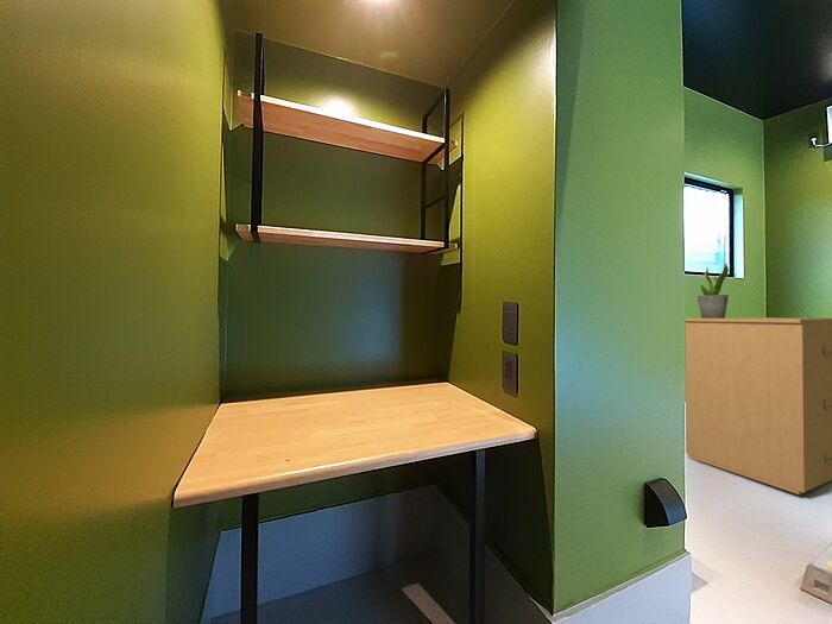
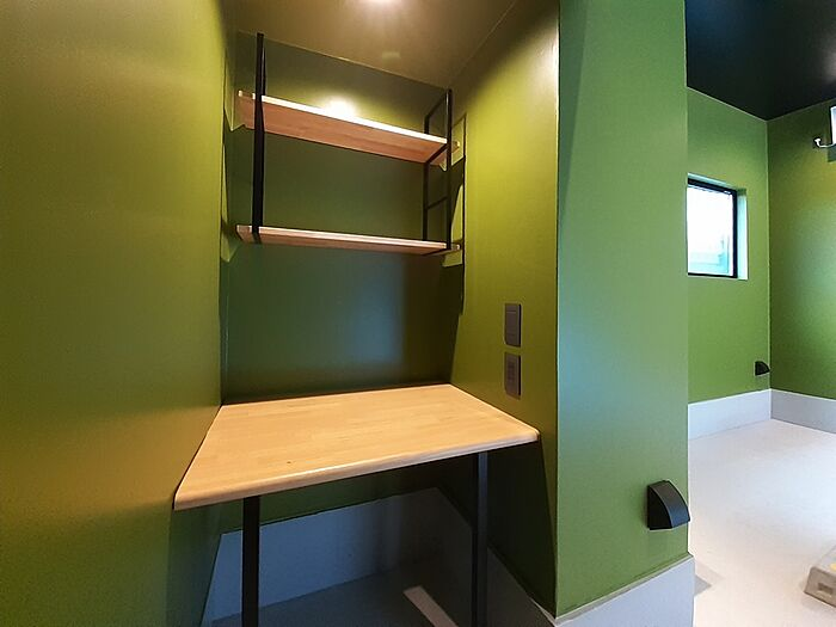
- filing cabinet (767, 390)
- potted plant (712, 290)
